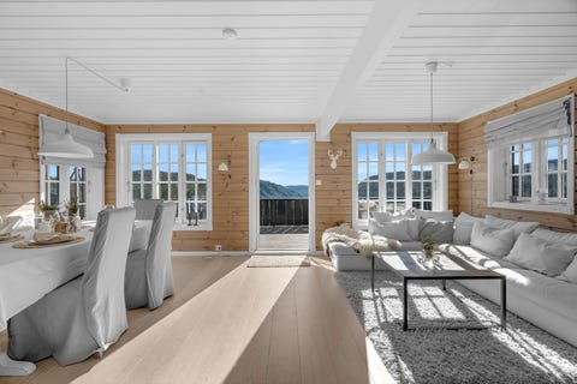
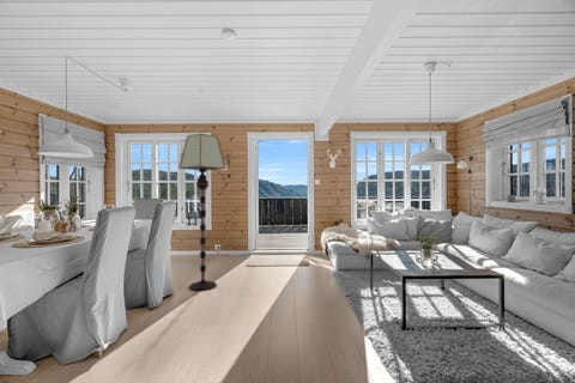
+ floor lamp (202, 211)
